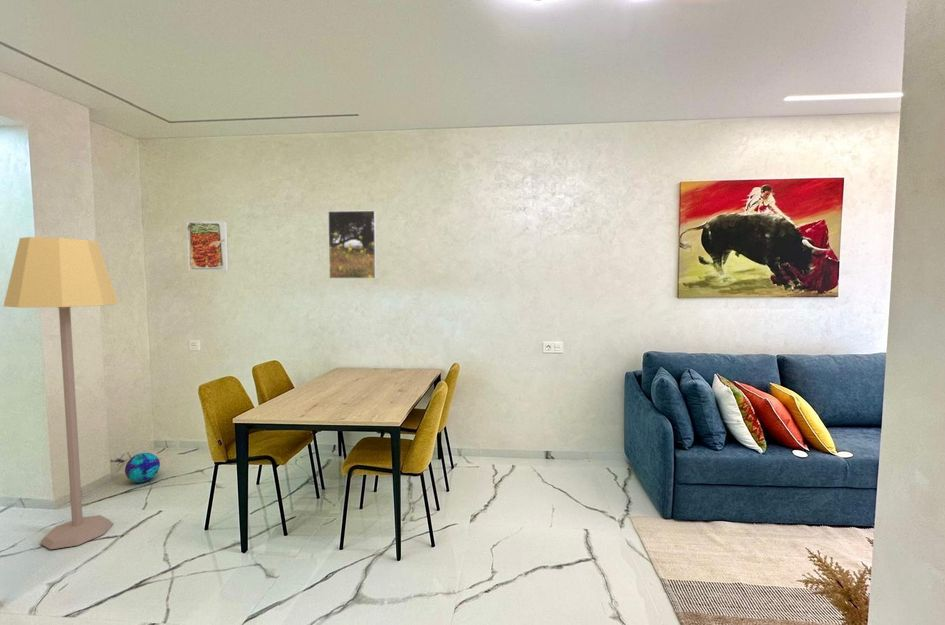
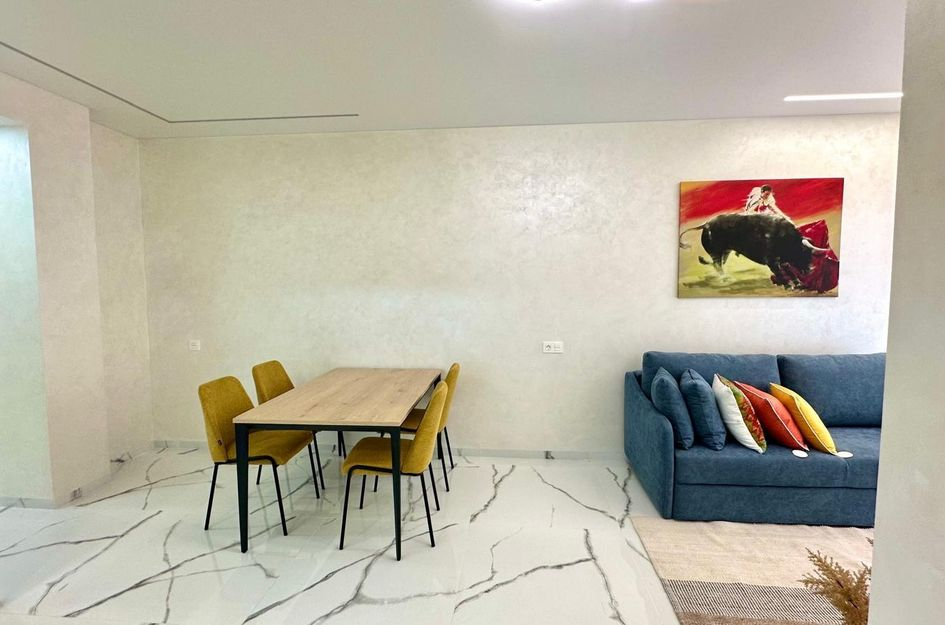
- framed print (207, 246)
- decorative ball (142, 467)
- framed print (352, 245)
- lamp (69, 390)
